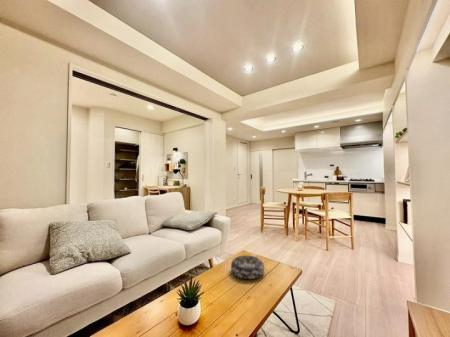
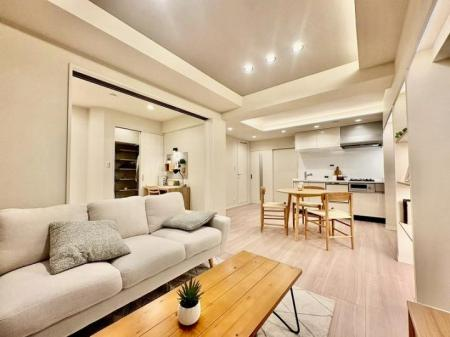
- decorative bowl (247, 266)
